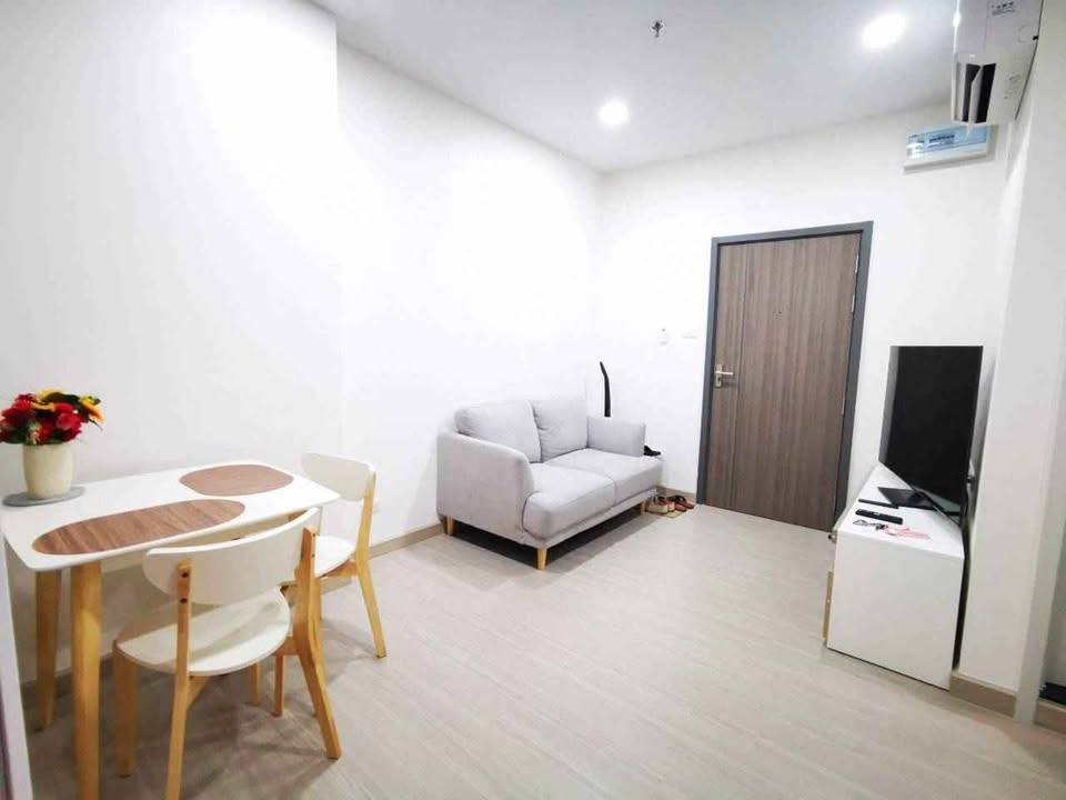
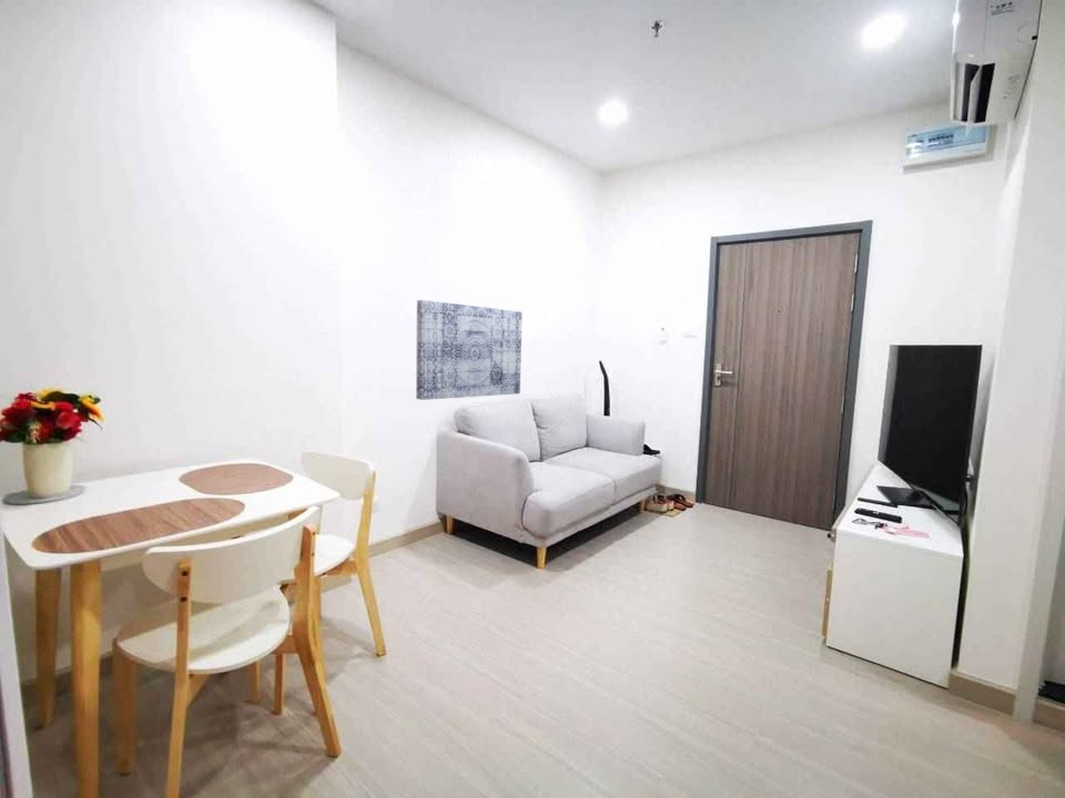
+ wall art (473, 351)
